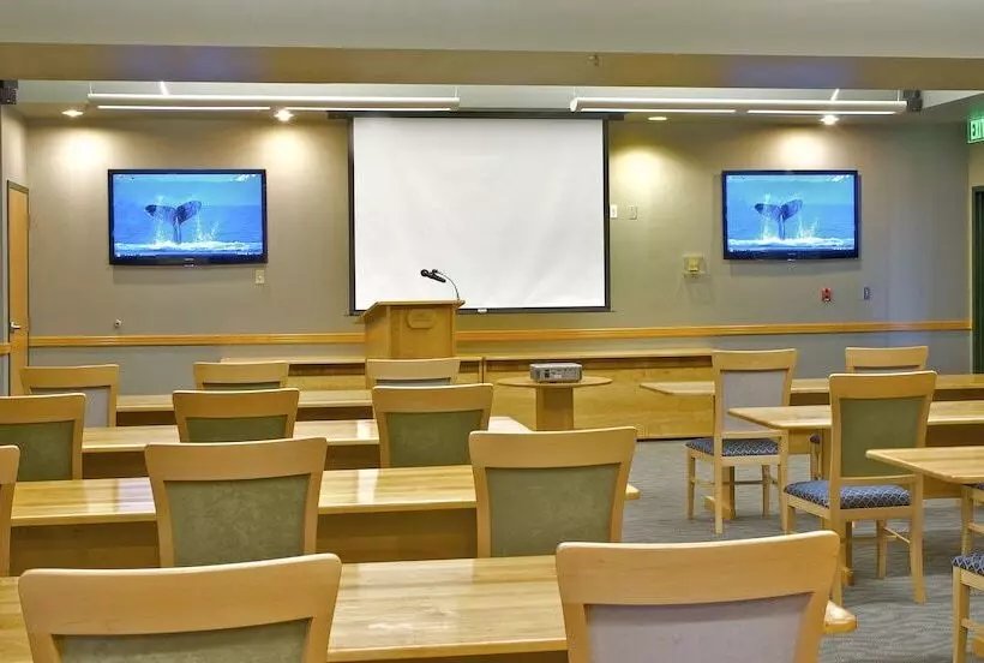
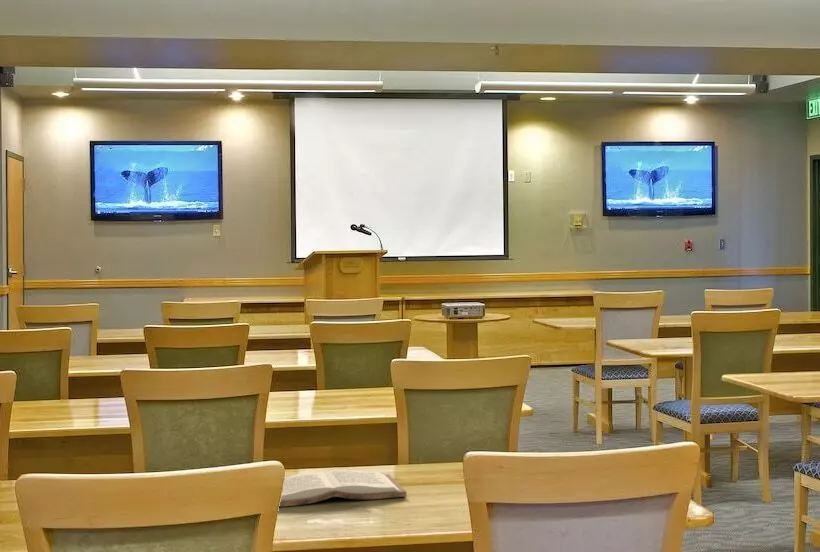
+ book (328, 485)
